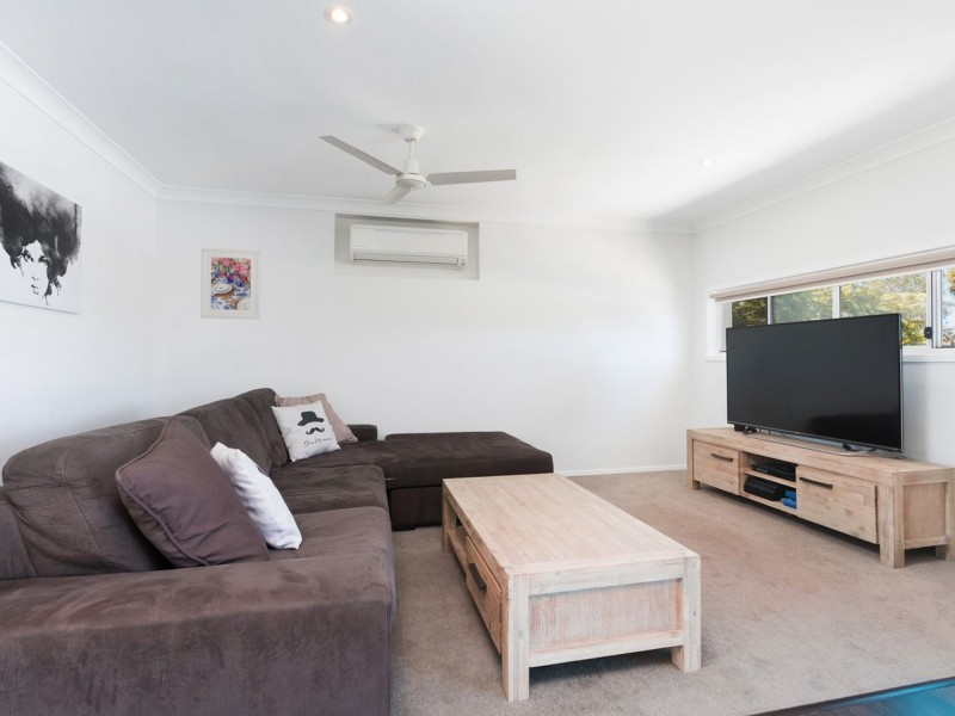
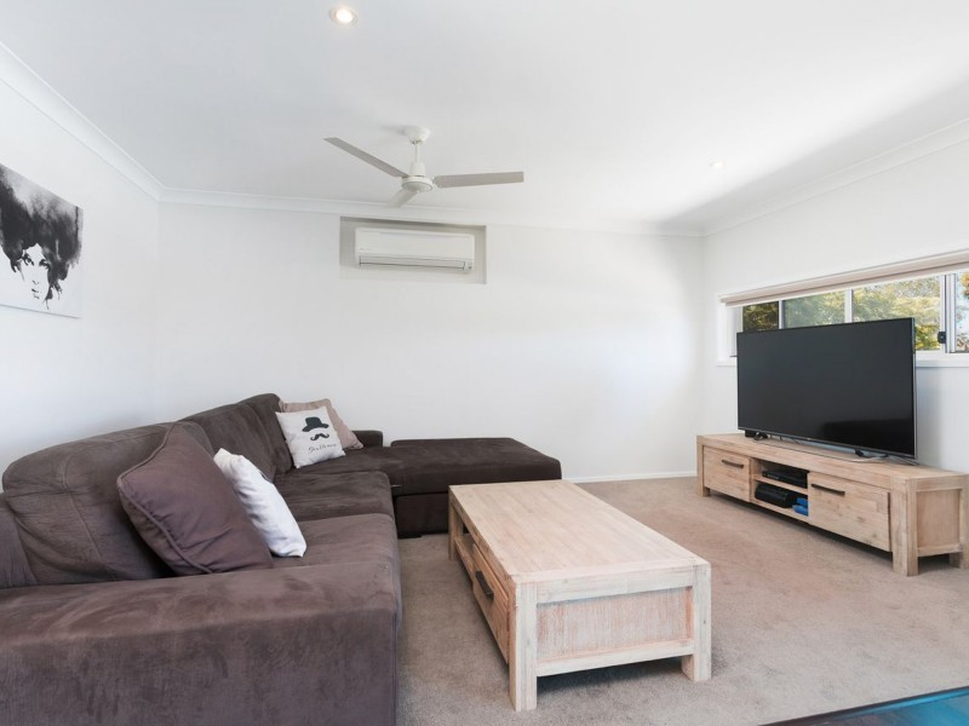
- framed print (230, 283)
